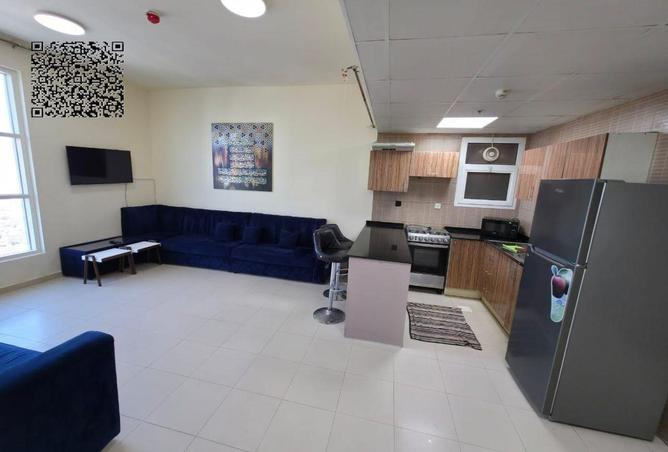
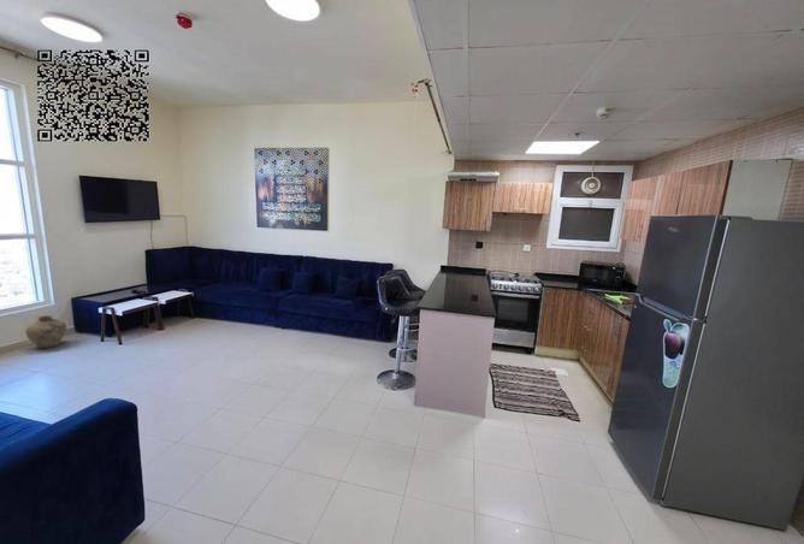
+ vase (47, 331)
